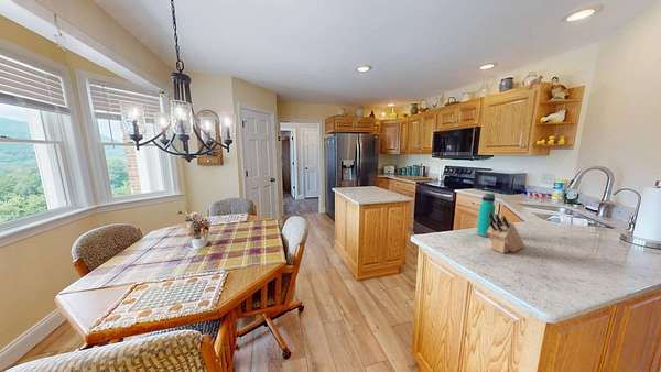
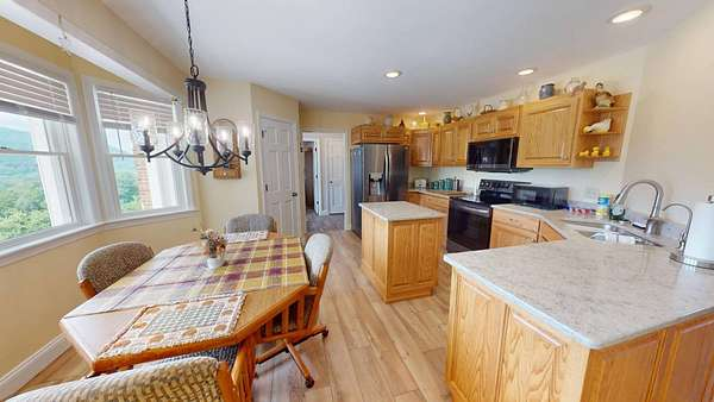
- water bottle (486, 214)
- knife block (505, 230)
